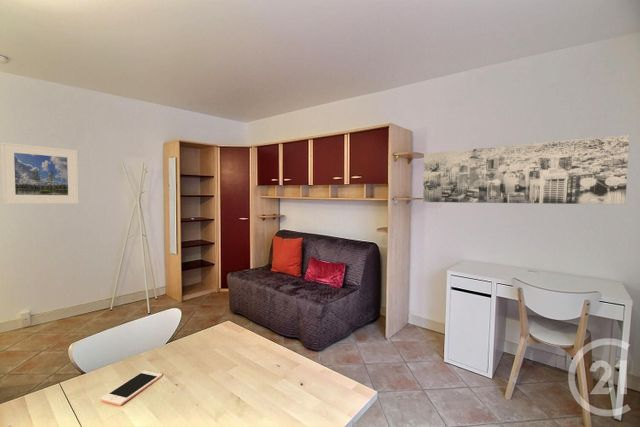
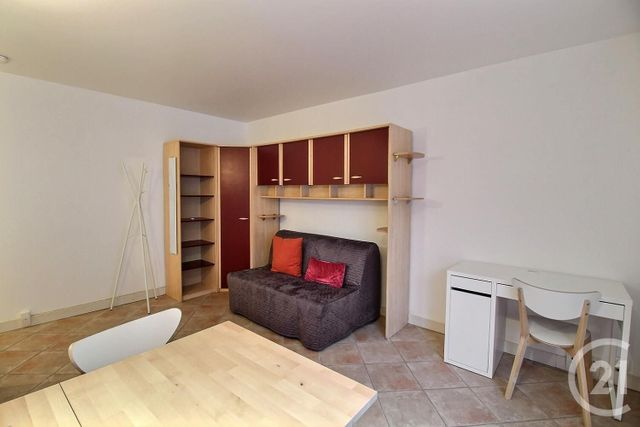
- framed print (42, 175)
- cell phone (133, 386)
- wall art (507, 174)
